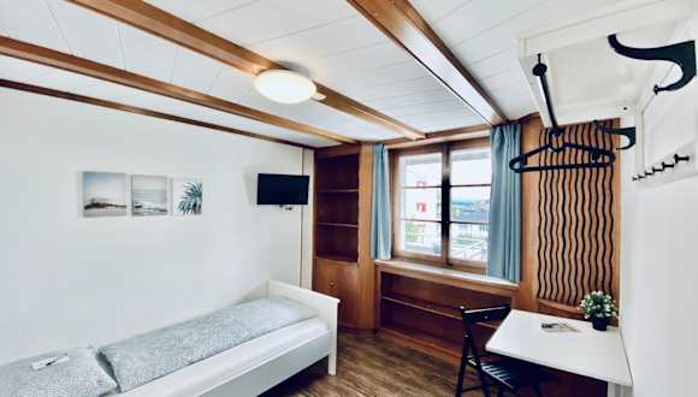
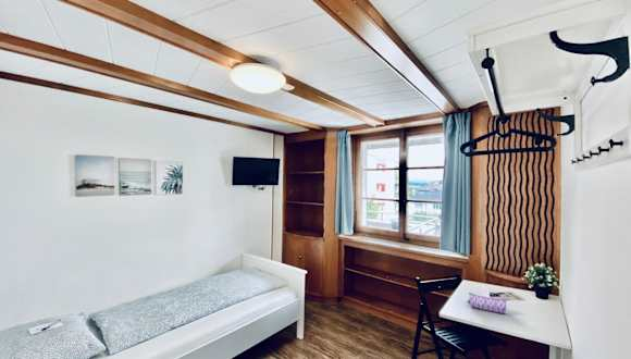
+ pencil case (486, 301)
